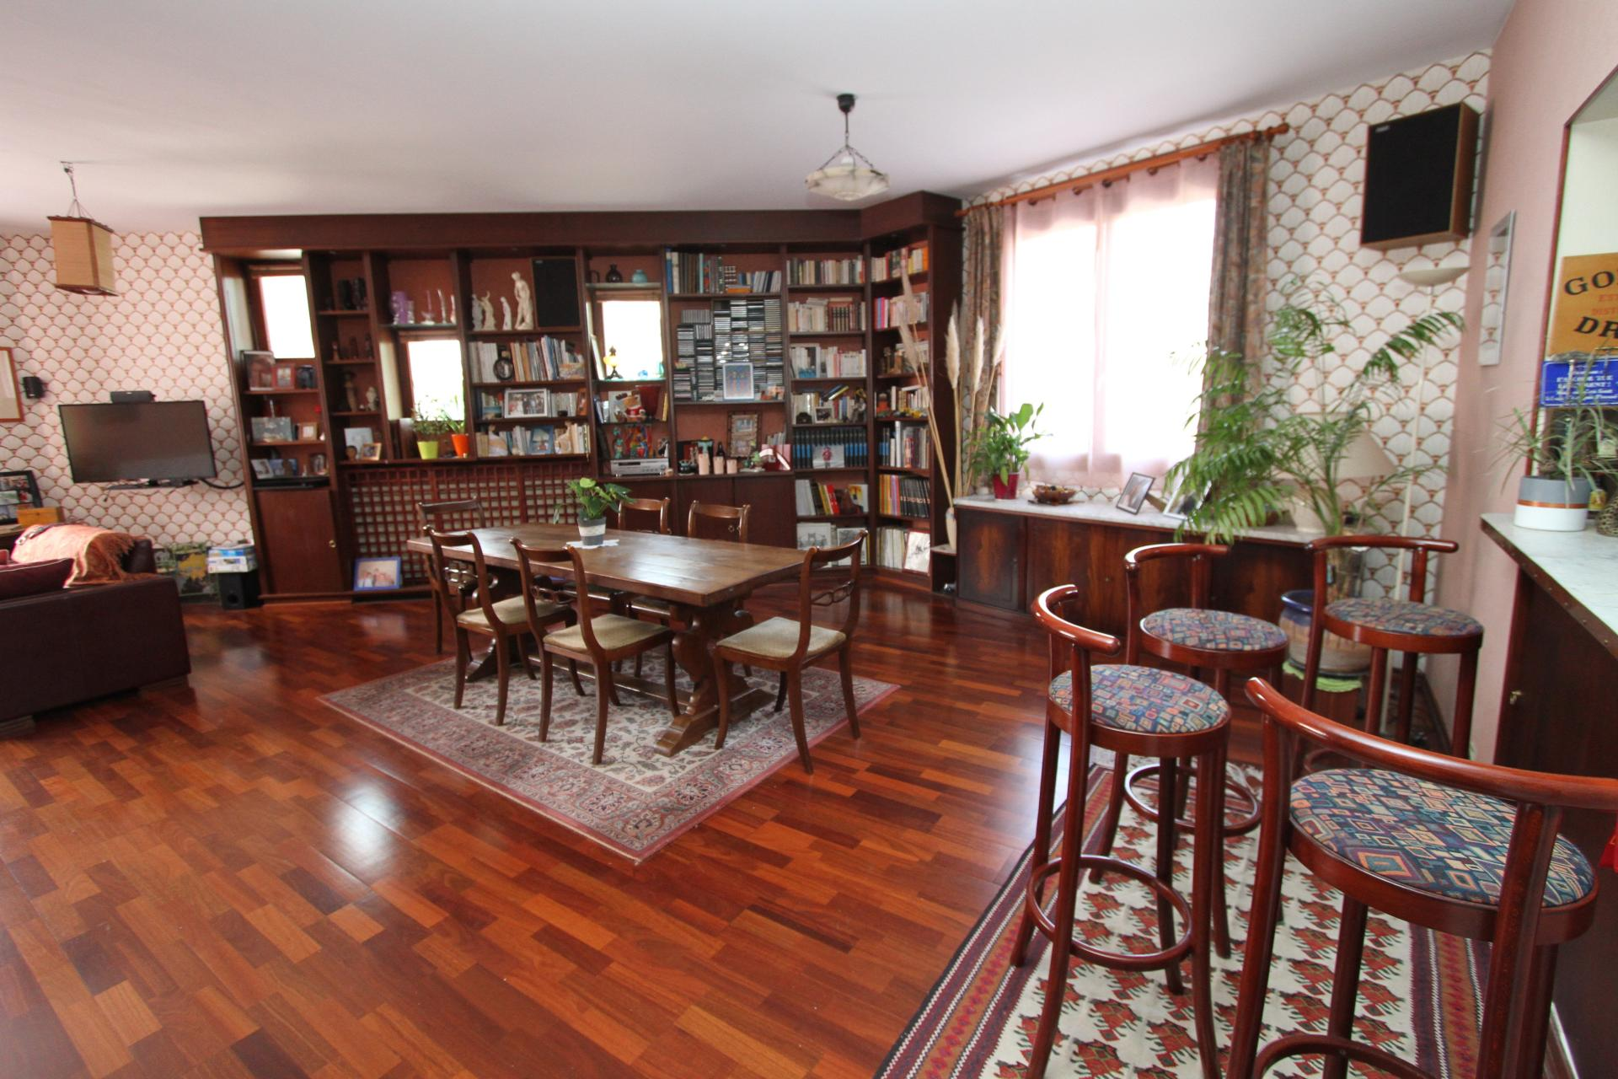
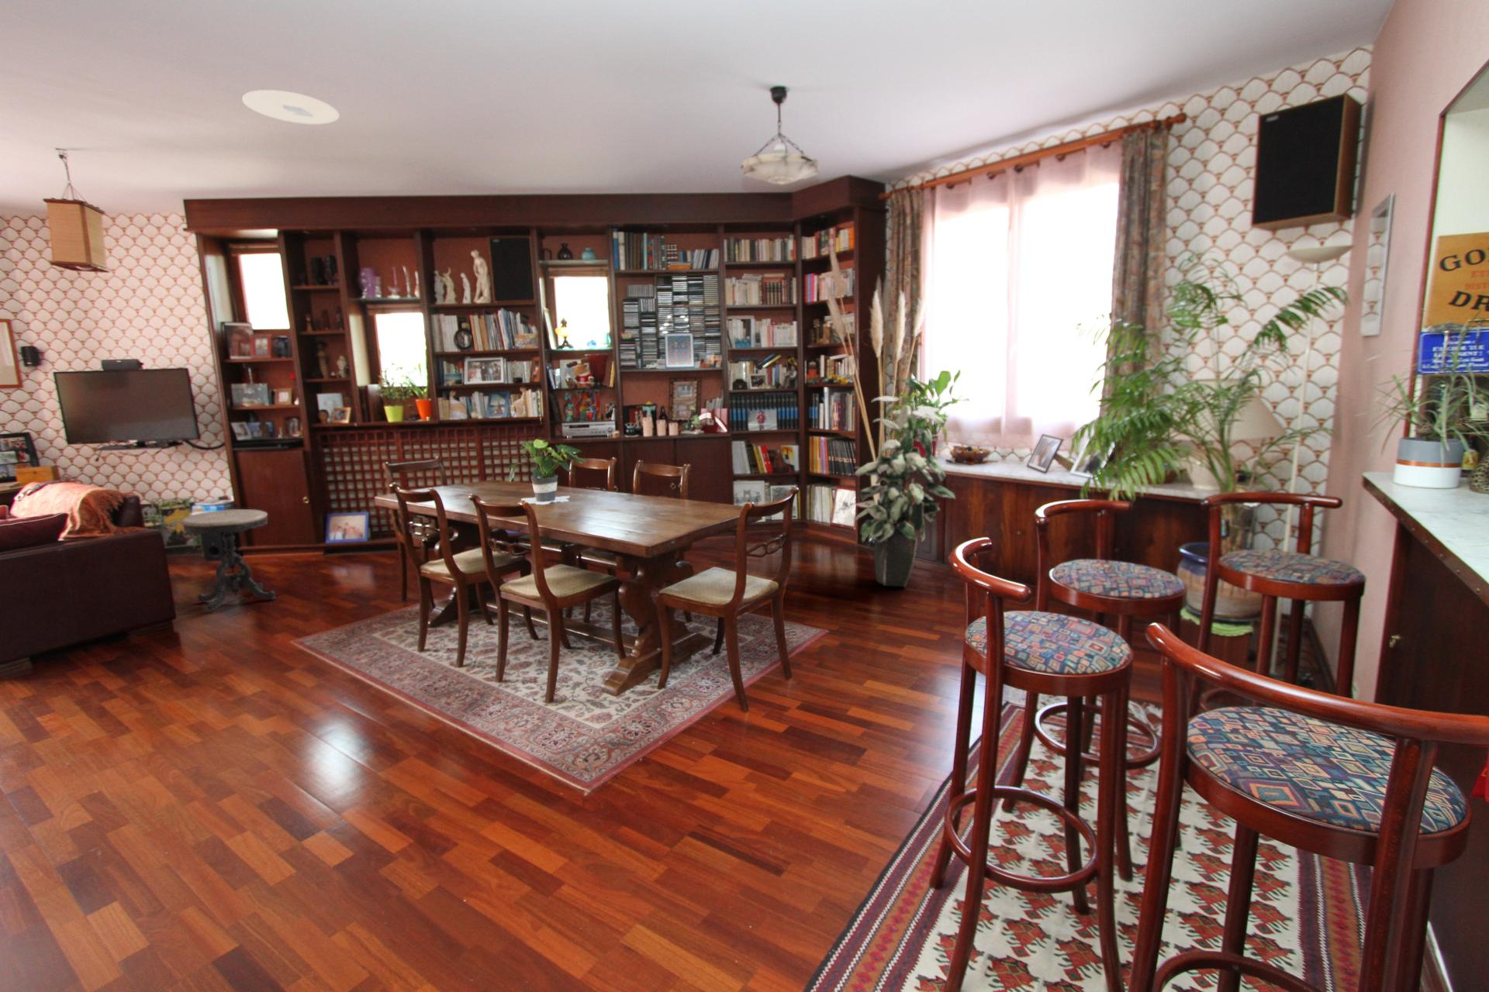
+ ceiling light (291, 104)
+ indoor plant (897, 490)
+ side table (230, 558)
